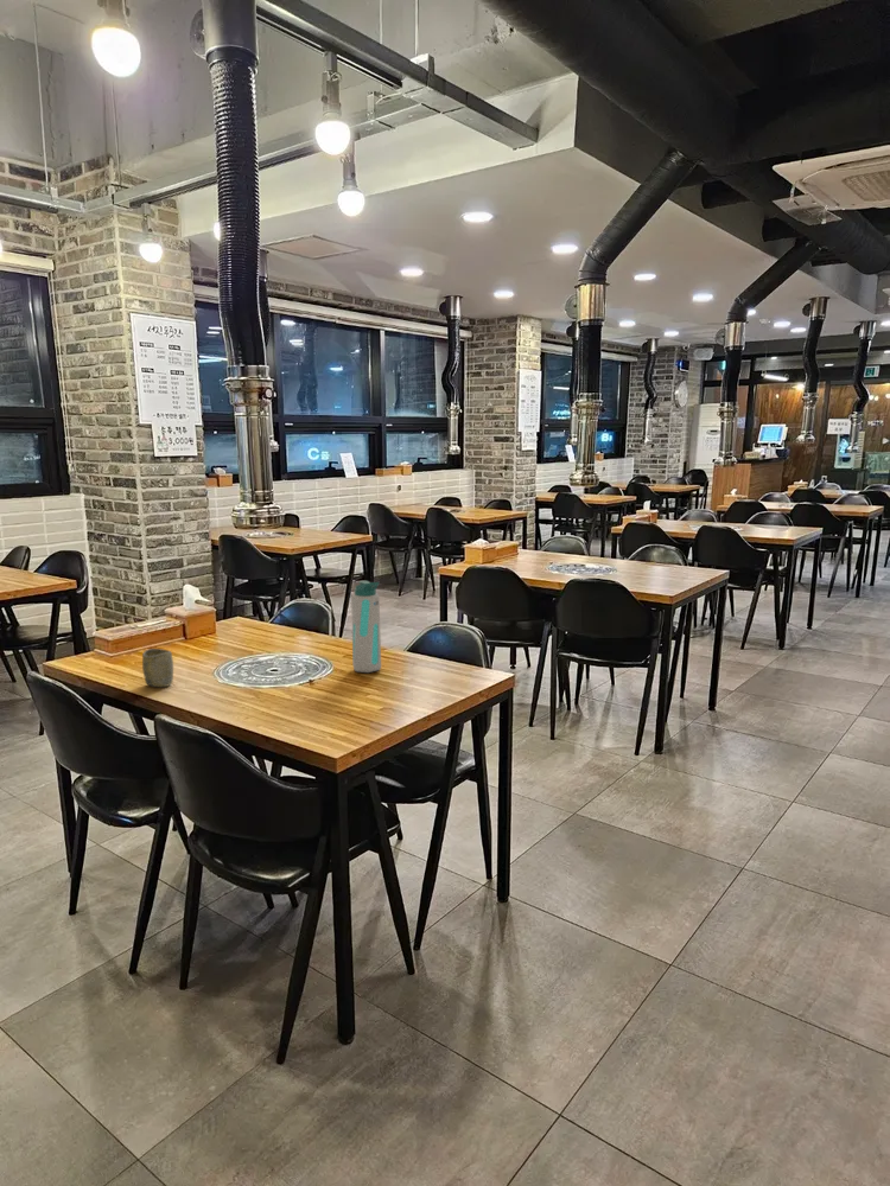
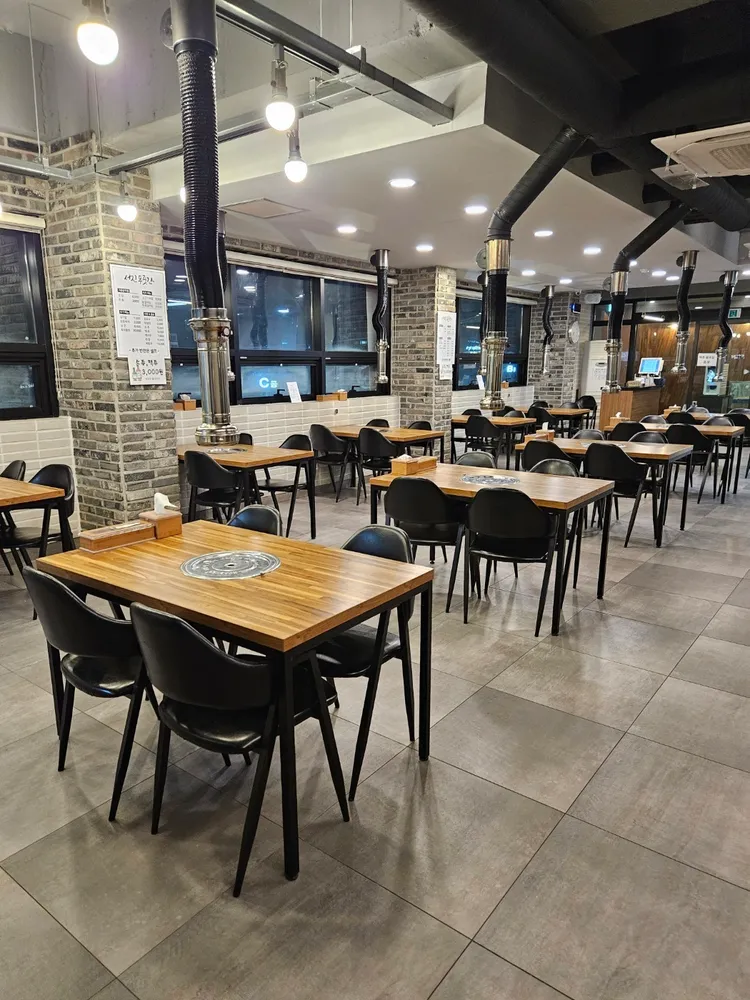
- cup (158, 668)
- water bottle (367, 625)
